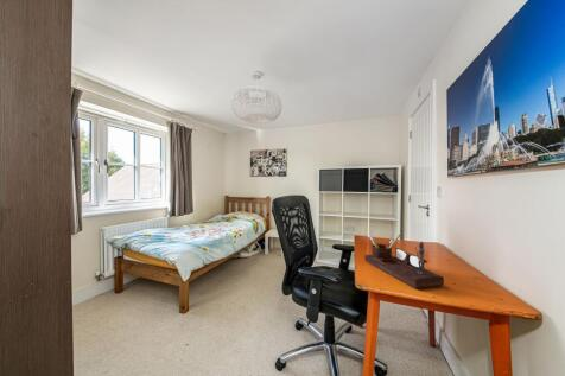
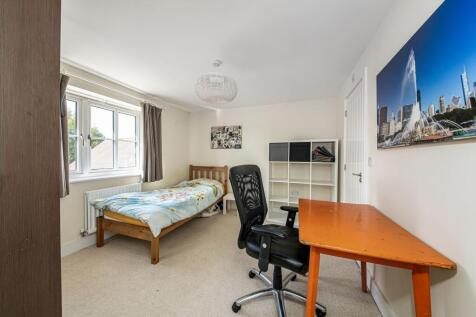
- desk organizer (396, 253)
